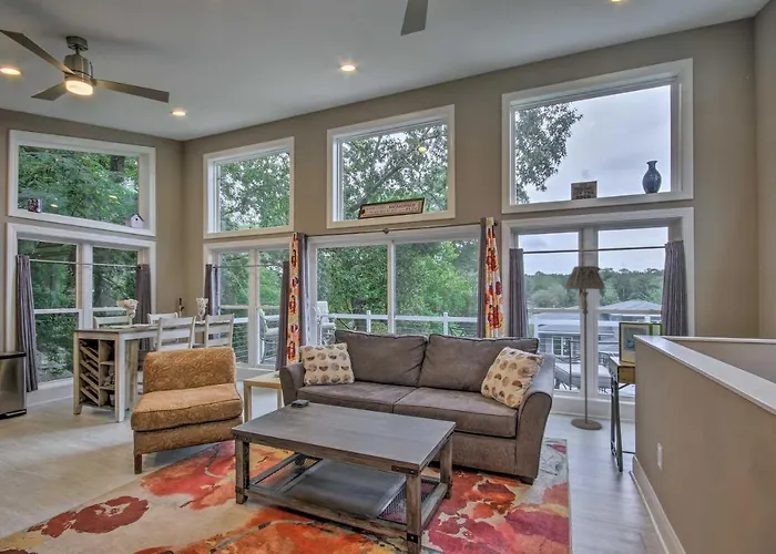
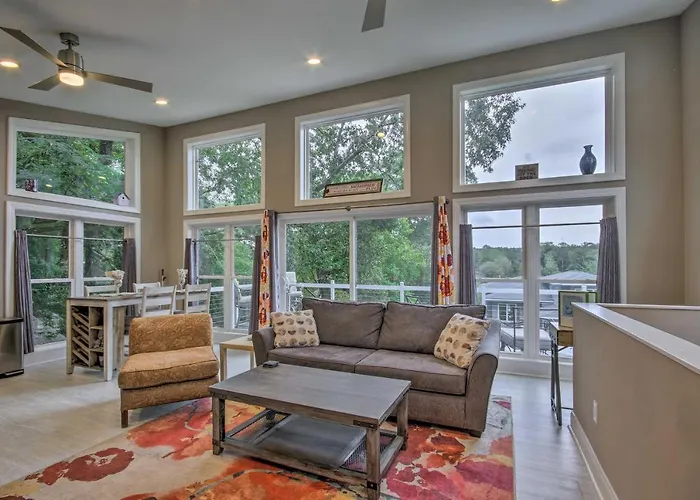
- floor lamp (584, 345)
